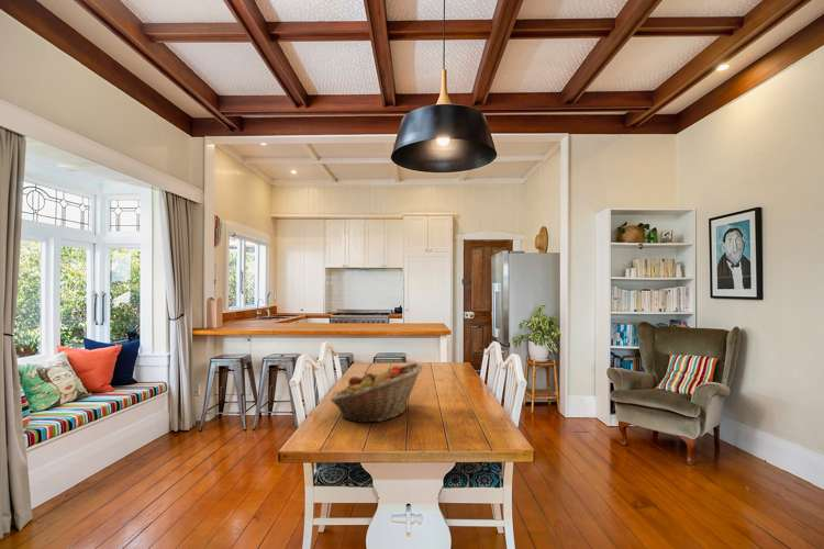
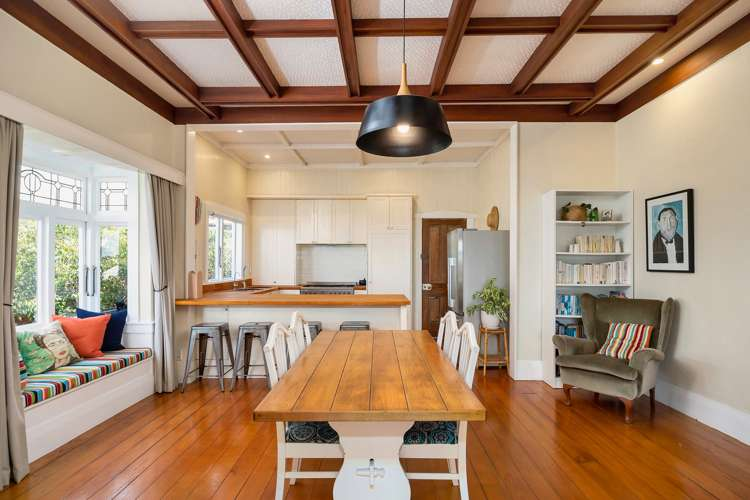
- fruit basket (378, 389)
